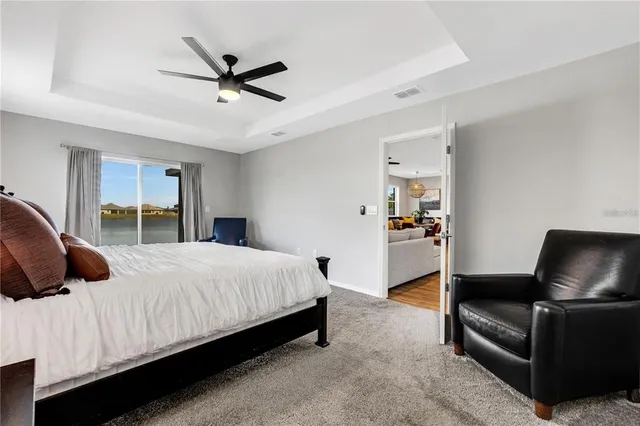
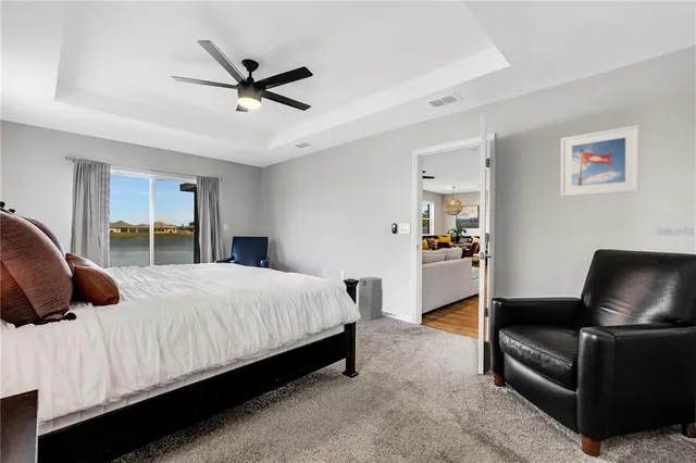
+ air purifier (370, 297)
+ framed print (597, 163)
